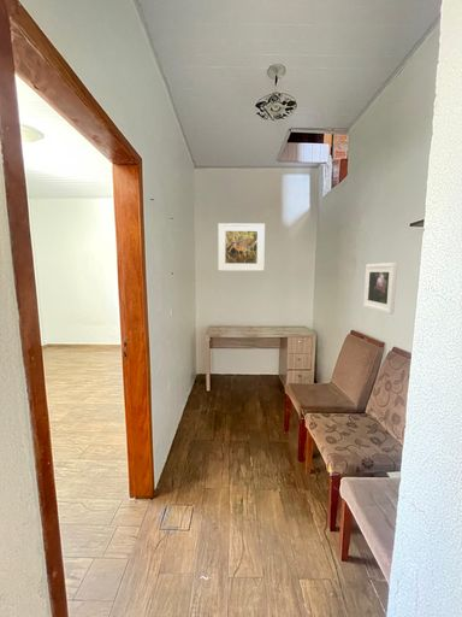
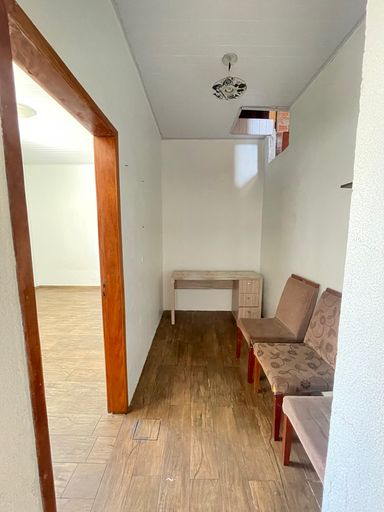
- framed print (241, 247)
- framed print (378, 287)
